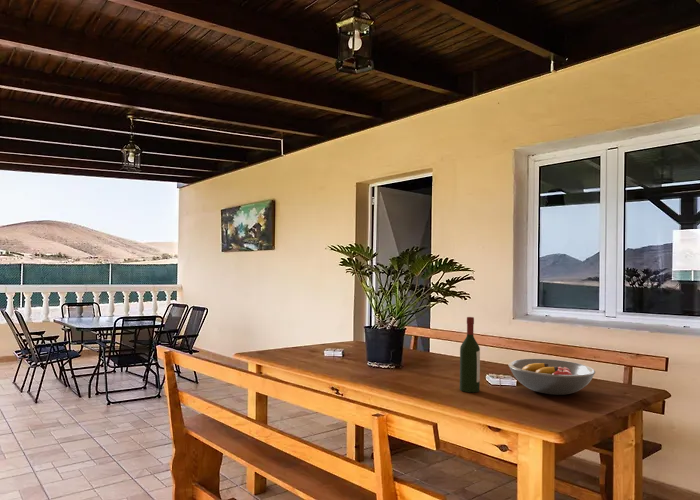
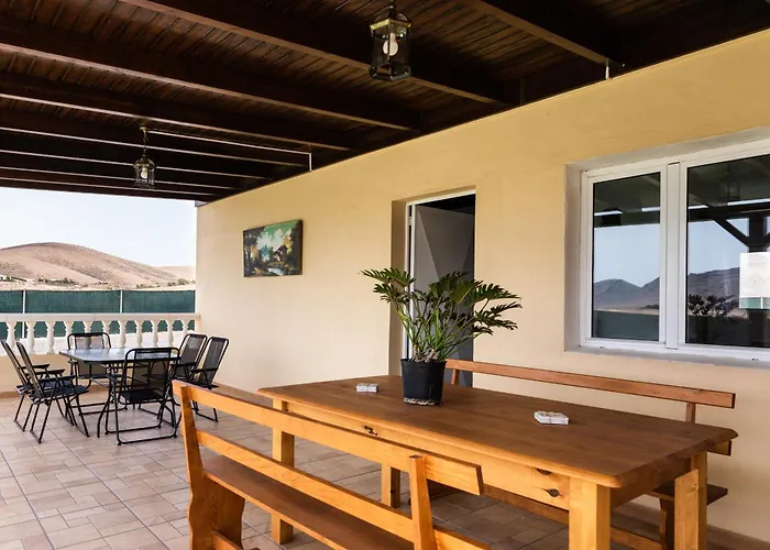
- fruit bowl (550, 375)
- wine bottle (469, 353)
